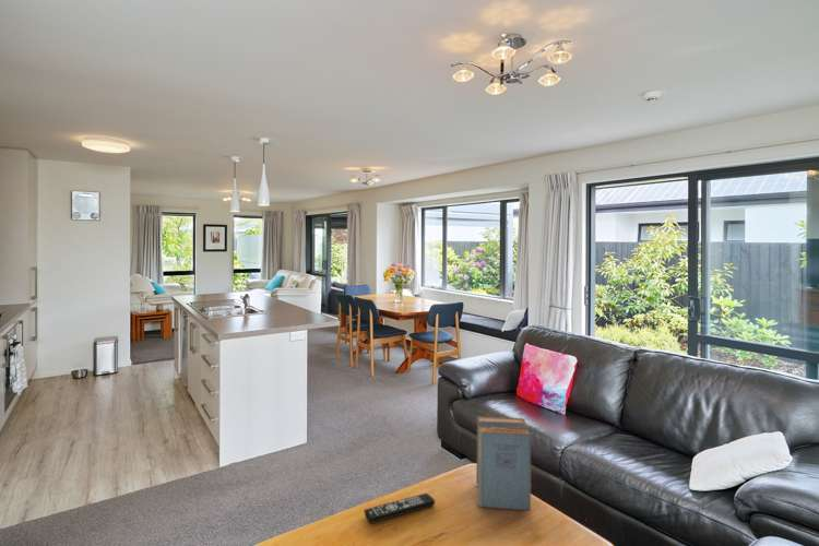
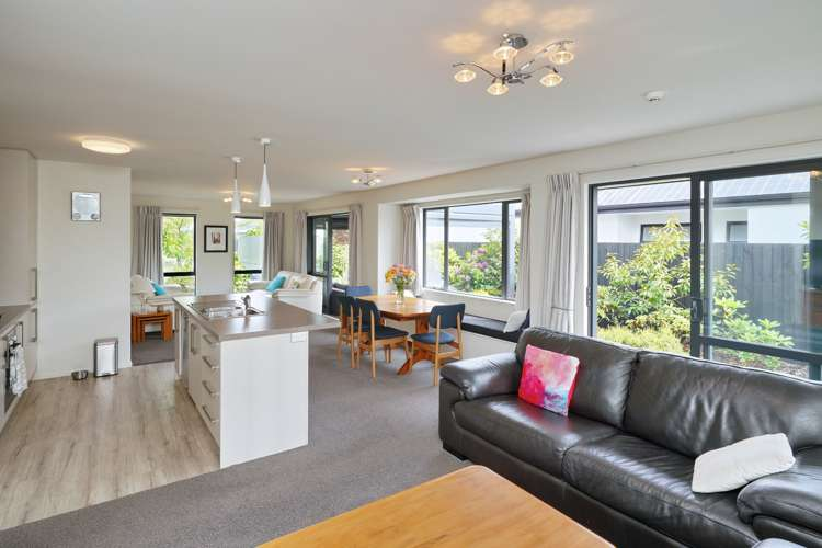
- book (501, 460)
- remote control (400, 508)
